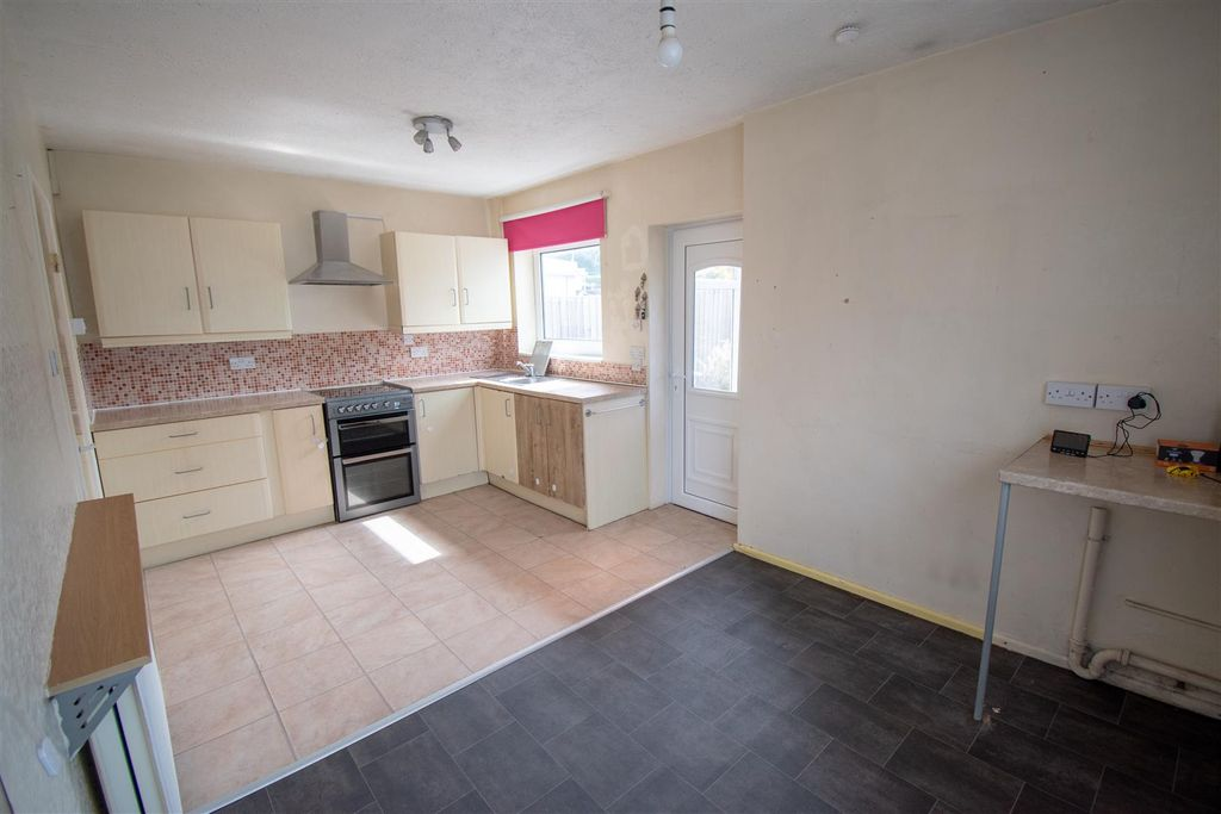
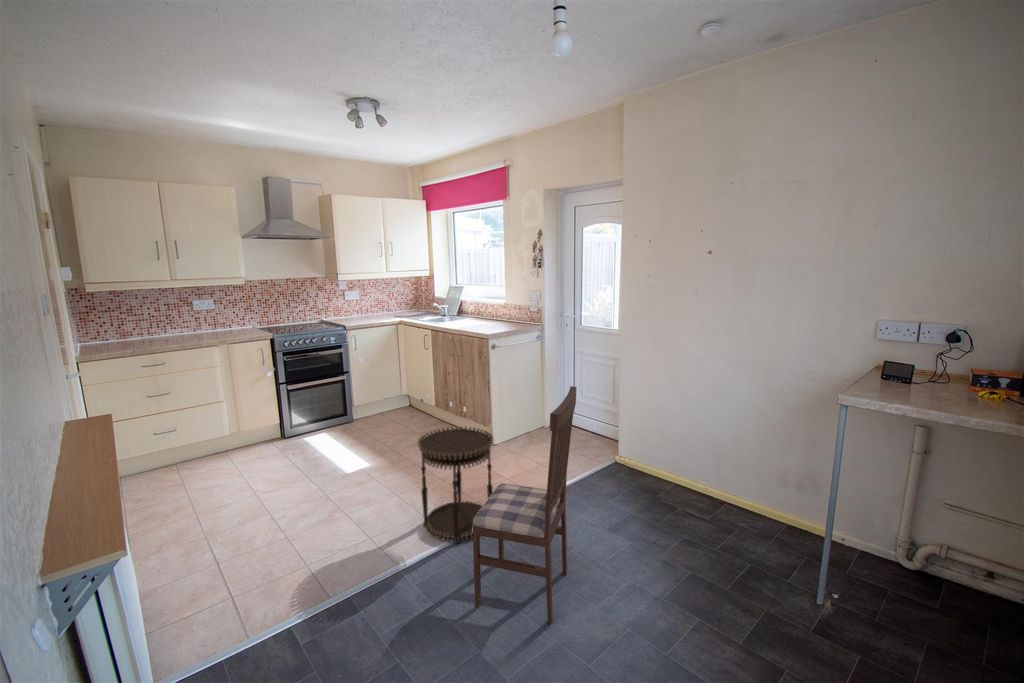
+ side table (457, 481)
+ dining chair (526, 496)
